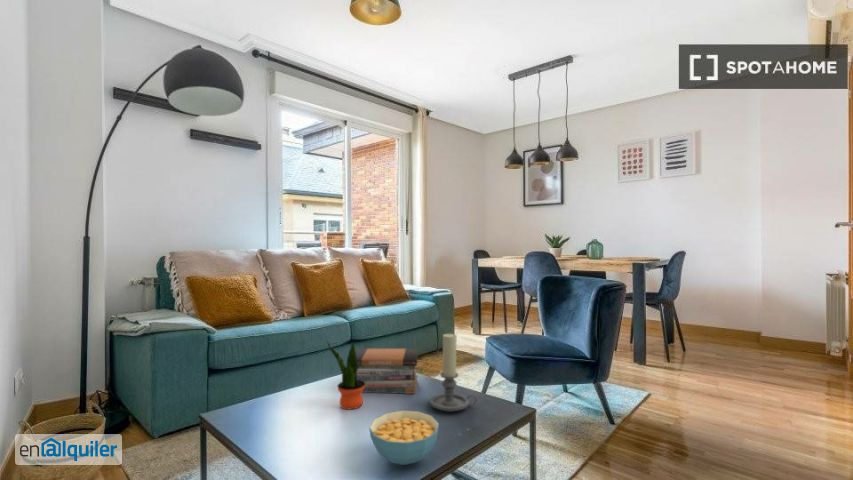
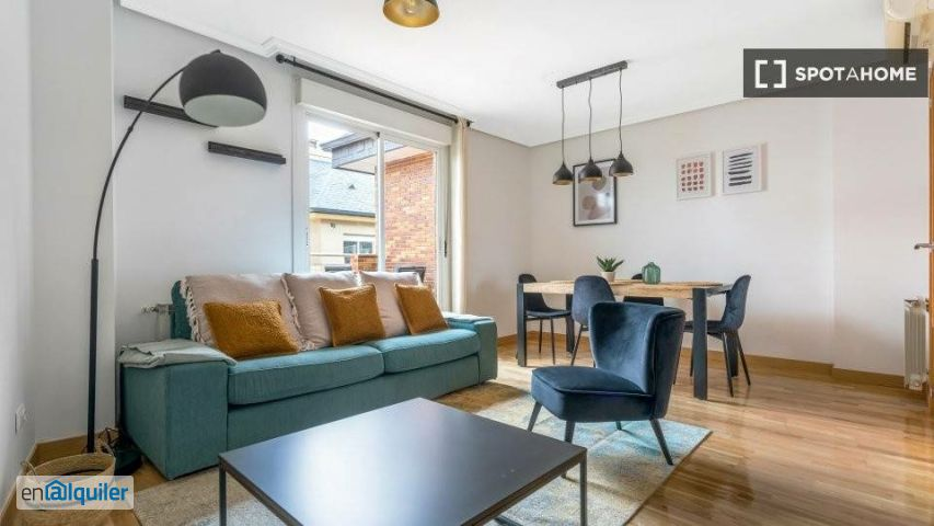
- book stack (385, 370)
- cereal bowl (404, 442)
- candle holder (453, 369)
- potted plant (345, 372)
